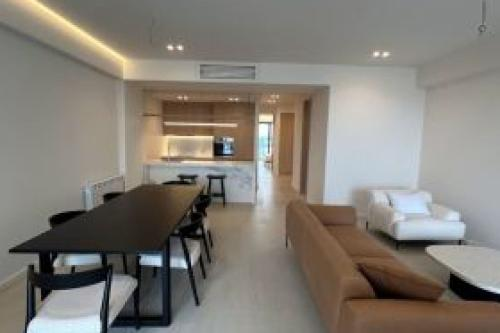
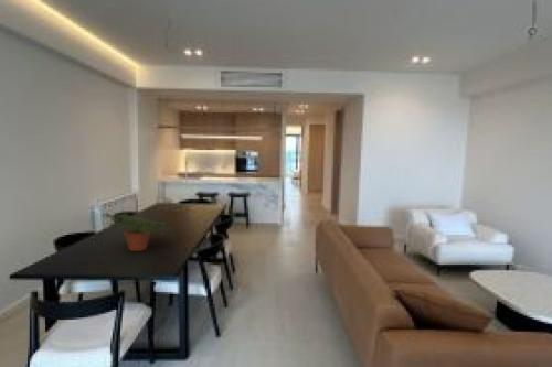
+ potted plant (140, 230)
